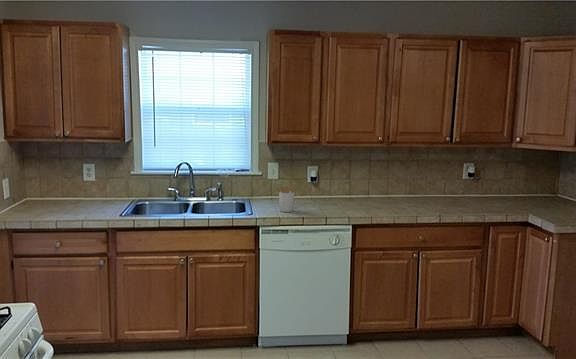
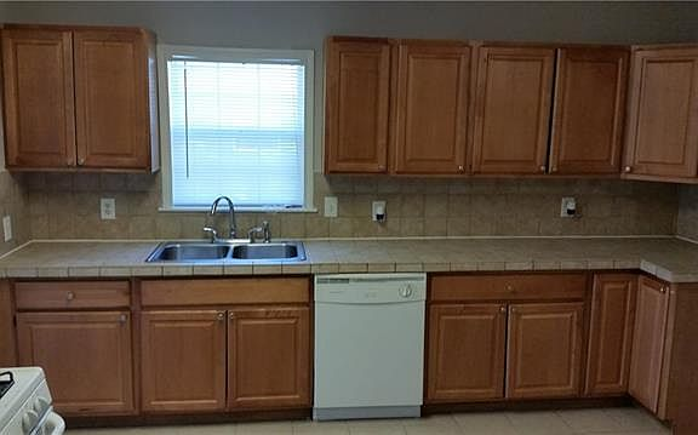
- utensil holder (285, 197)
